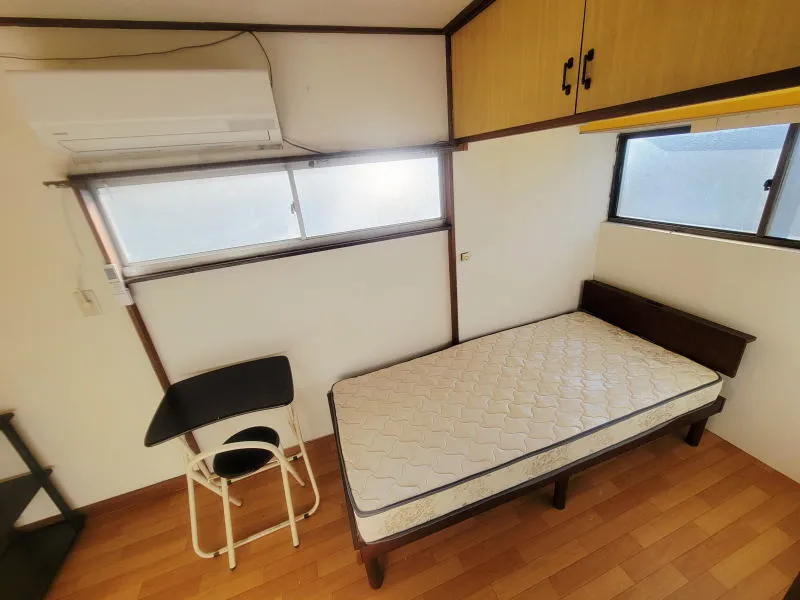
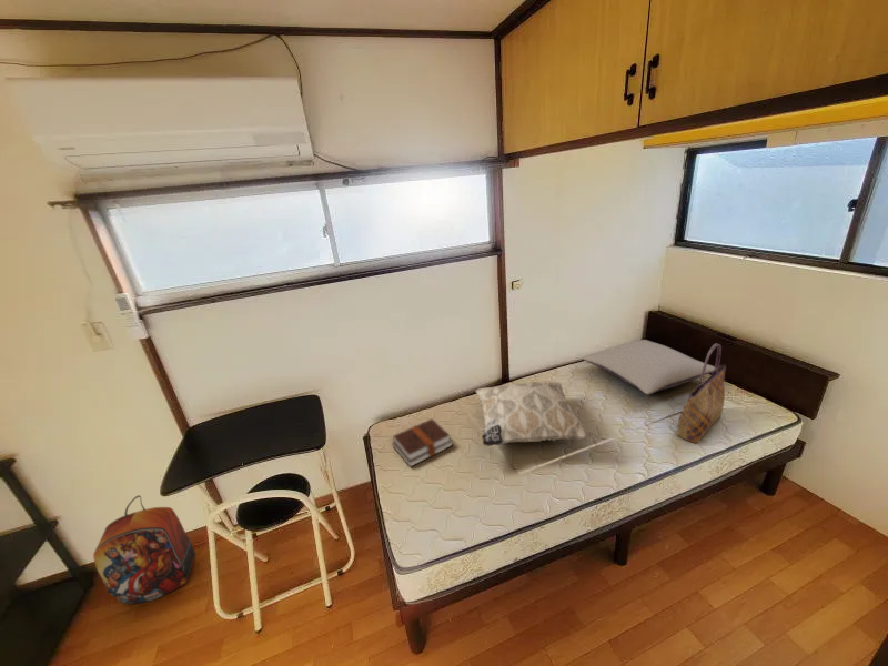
+ tote bag (707, 387)
+ pillow (645, 363)
+ hardback book (421, 440)
+ decorative pillow (526, 411)
+ backpack (145, 548)
